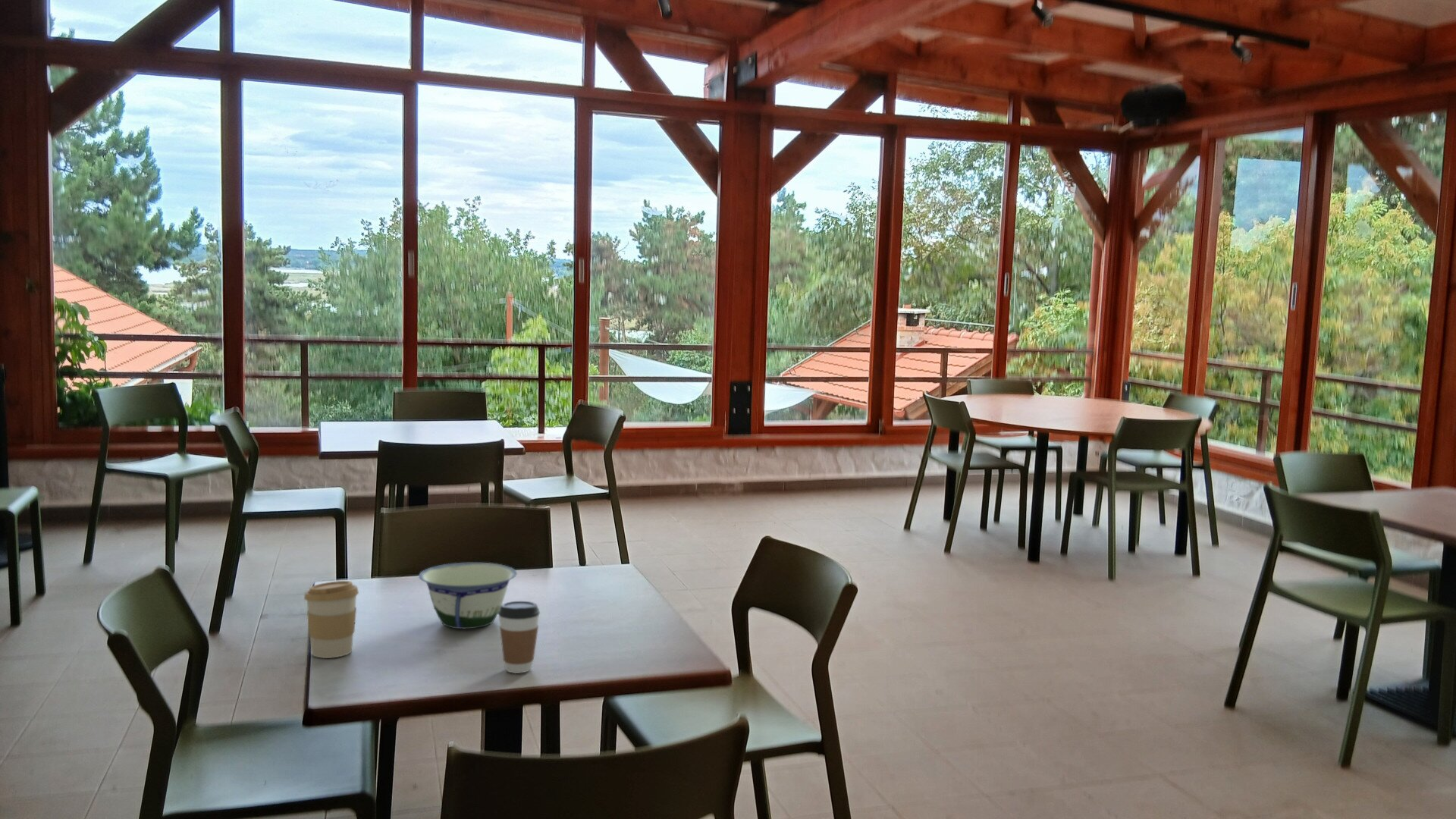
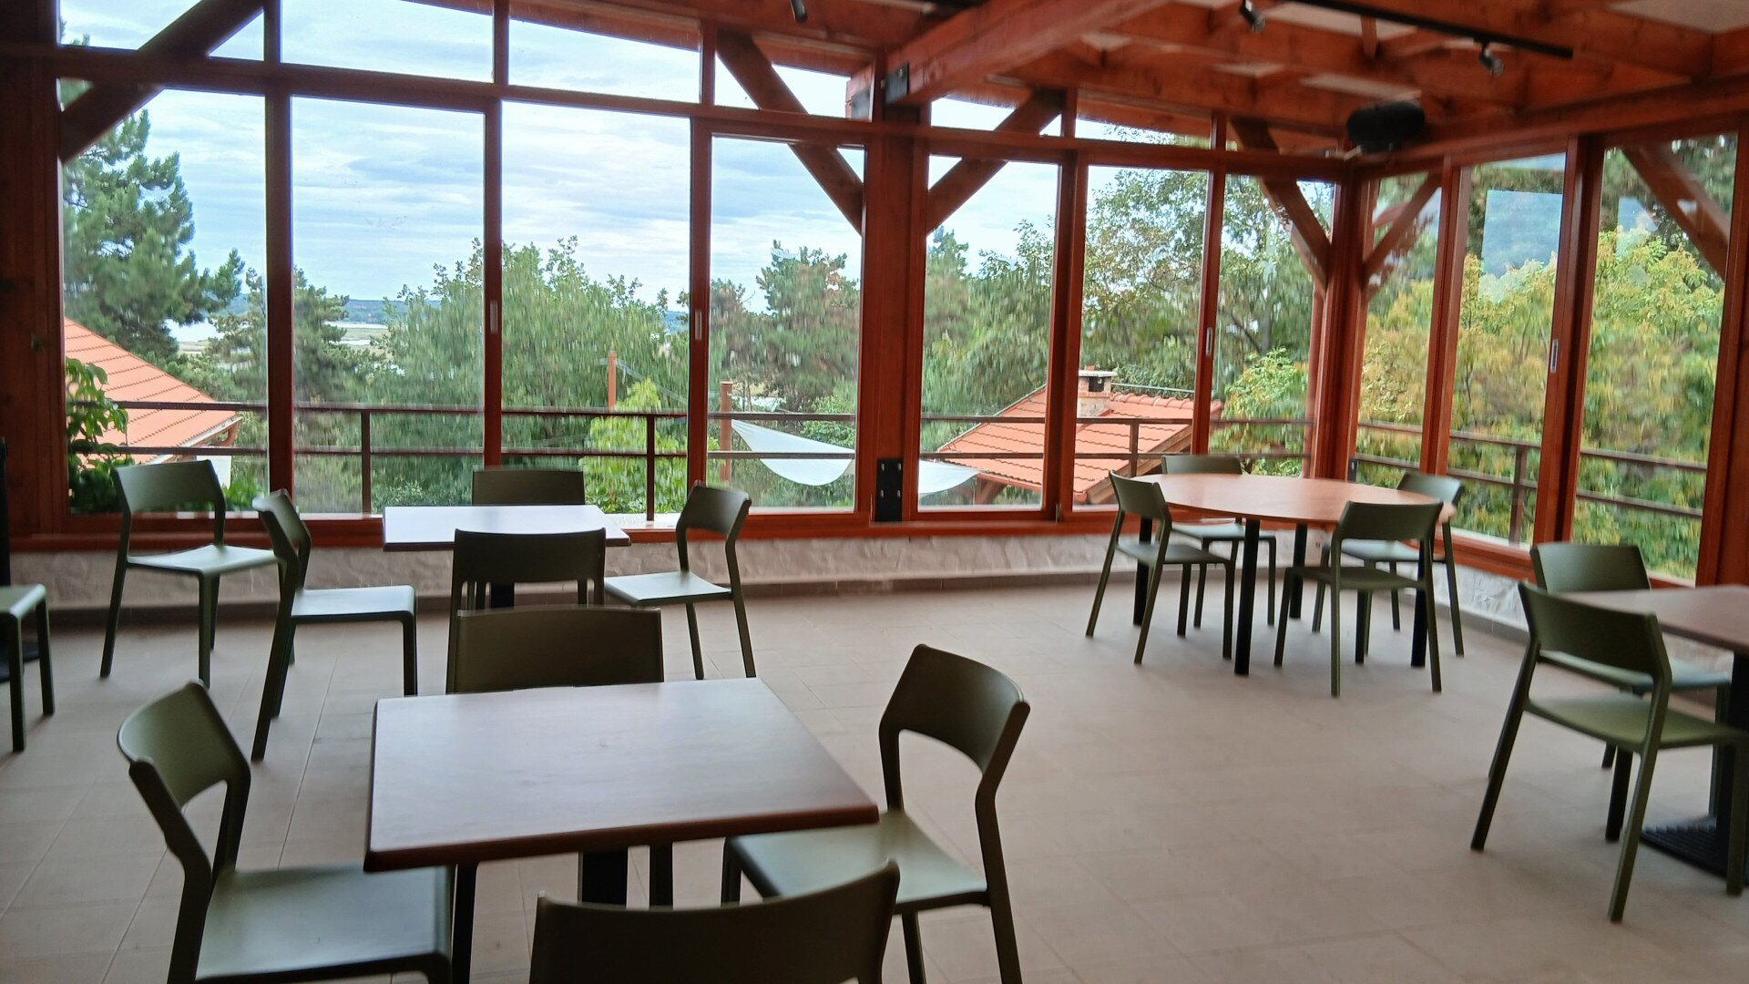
- coffee cup (331, 617)
- coffee cup (519, 636)
- bowl (467, 598)
